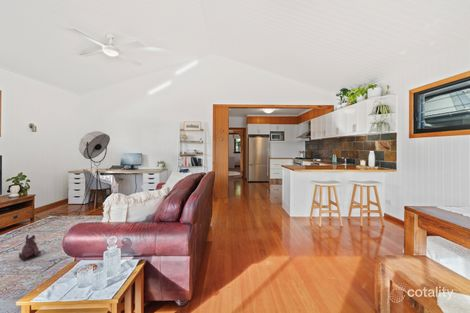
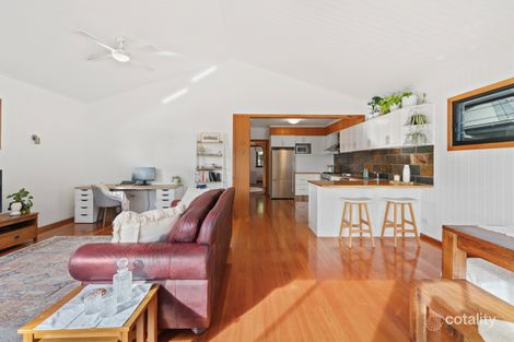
- plush toy (27, 247)
- floor lamp (90, 175)
